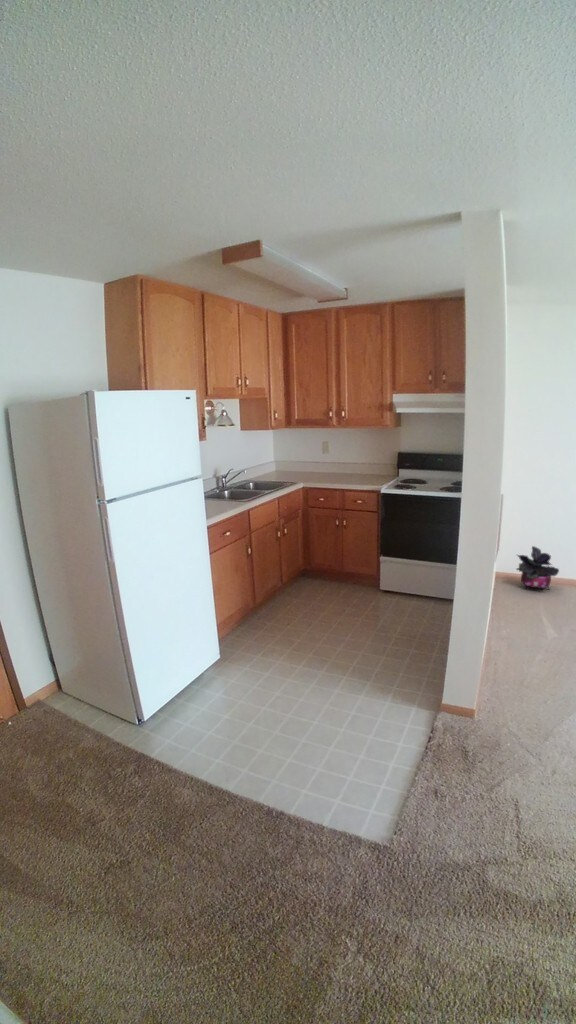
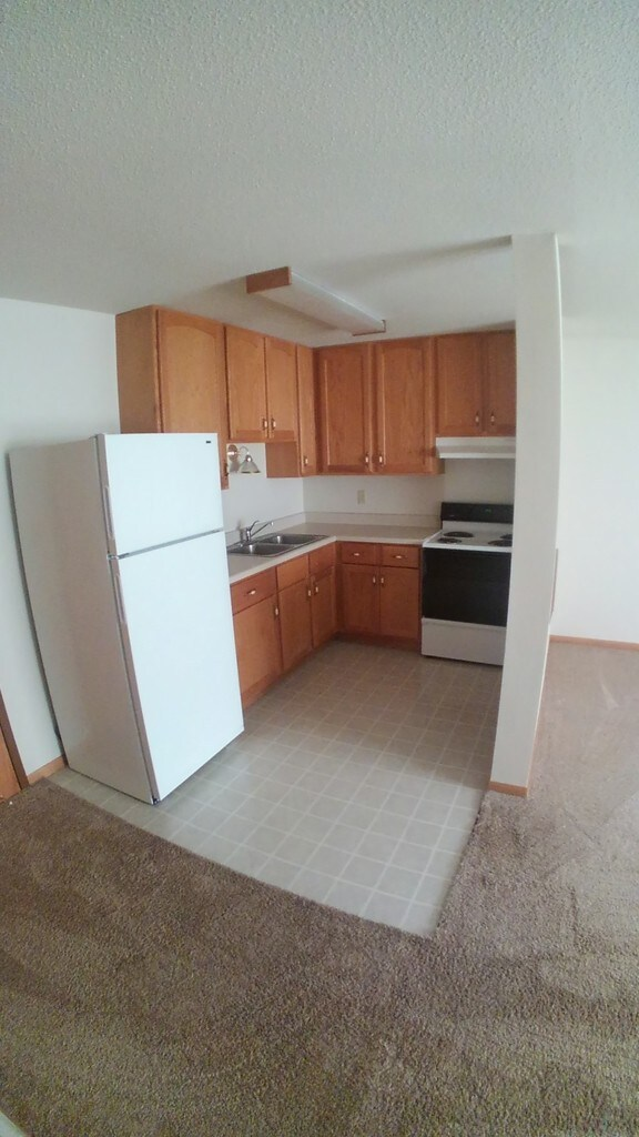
- potted plant (536, 568)
